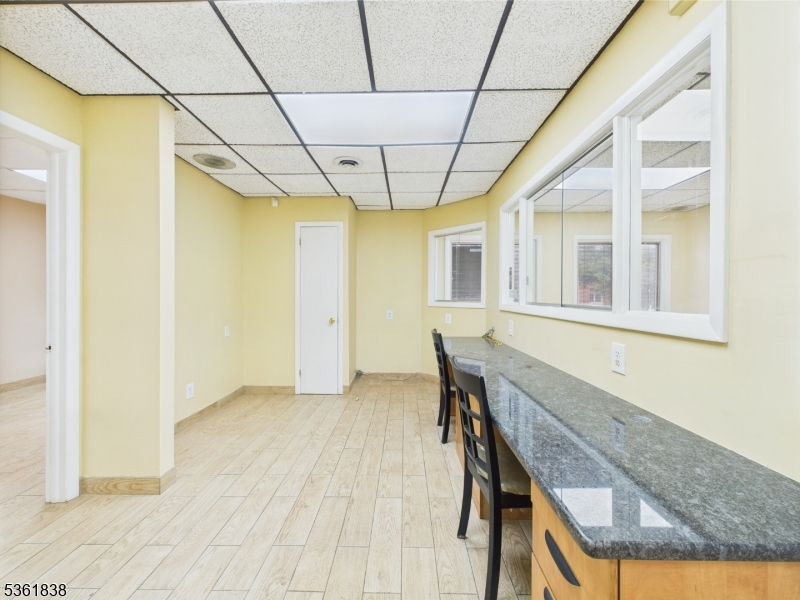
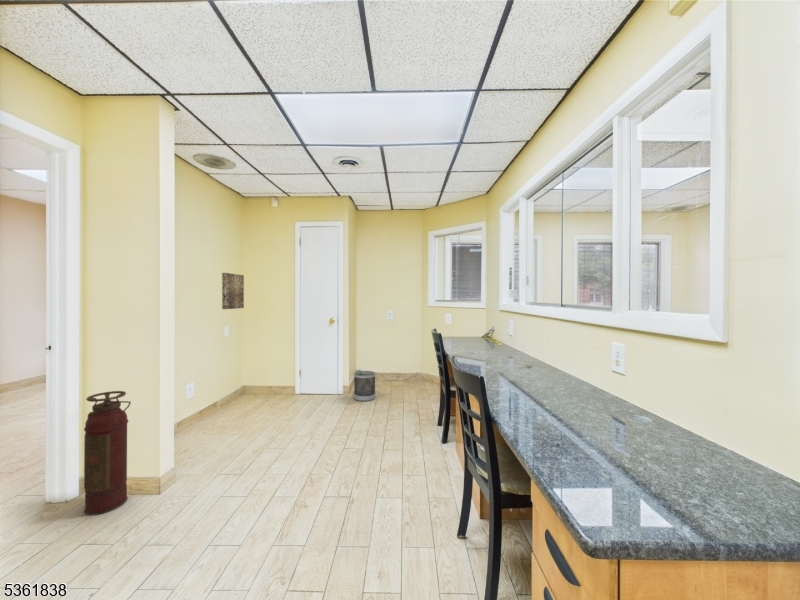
+ wastebasket (364, 385)
+ wall art (233, 291)
+ fire extinguisher (104, 449)
